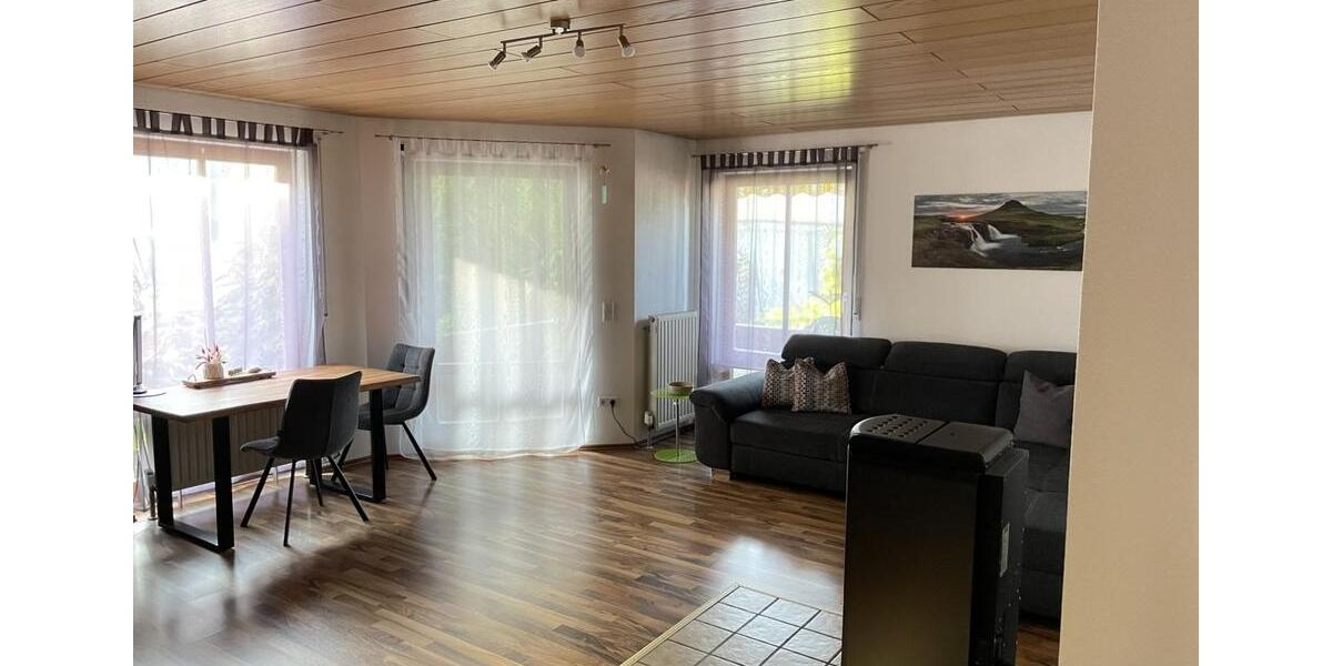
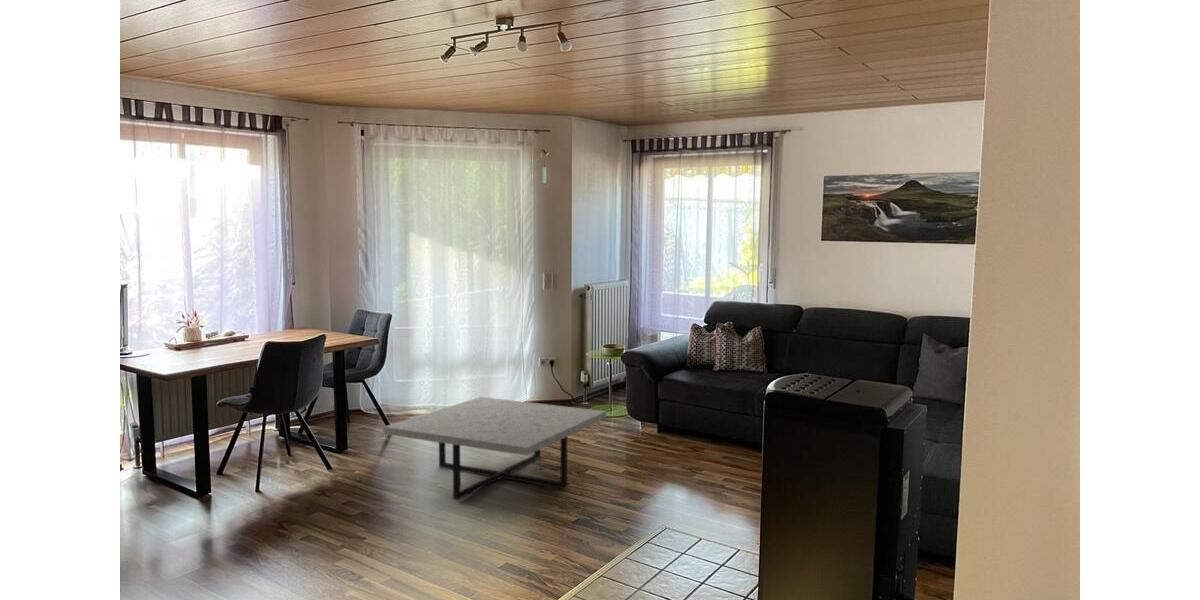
+ coffee table (500, 448)
